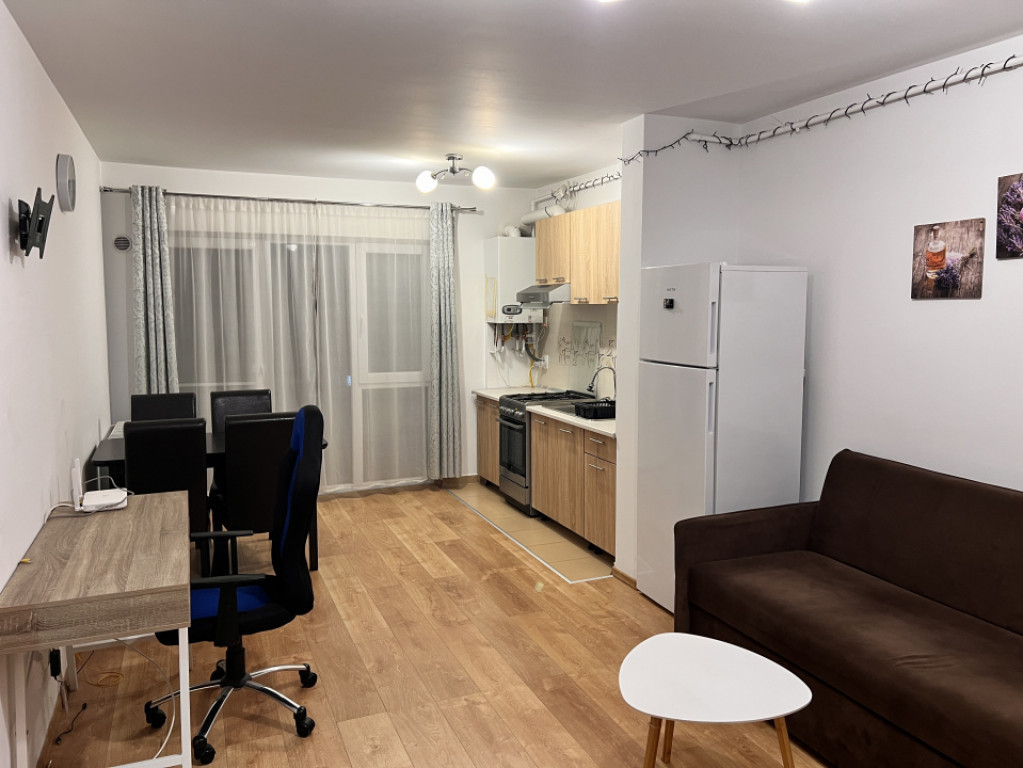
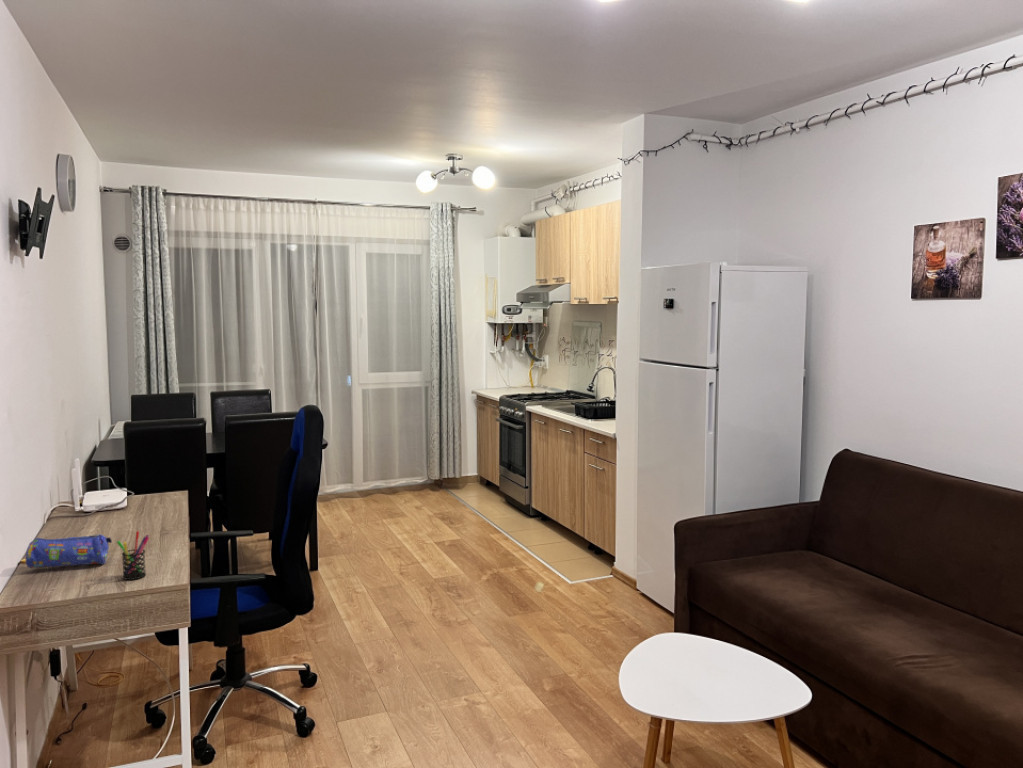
+ pencil case (68, 550)
+ pen holder (131, 554)
